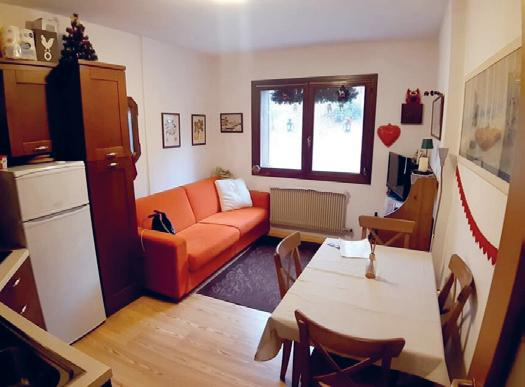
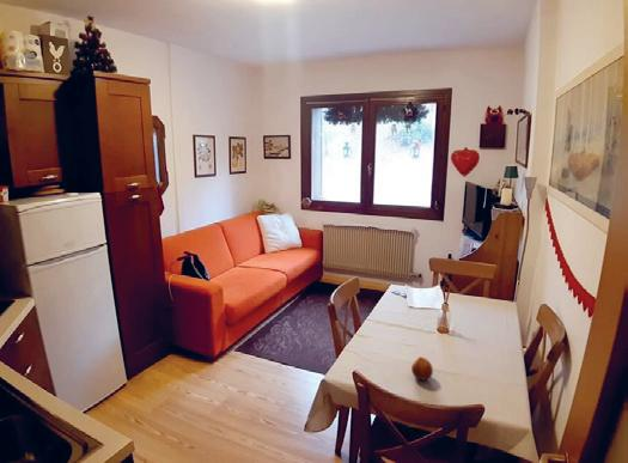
+ fruit (421, 367)
